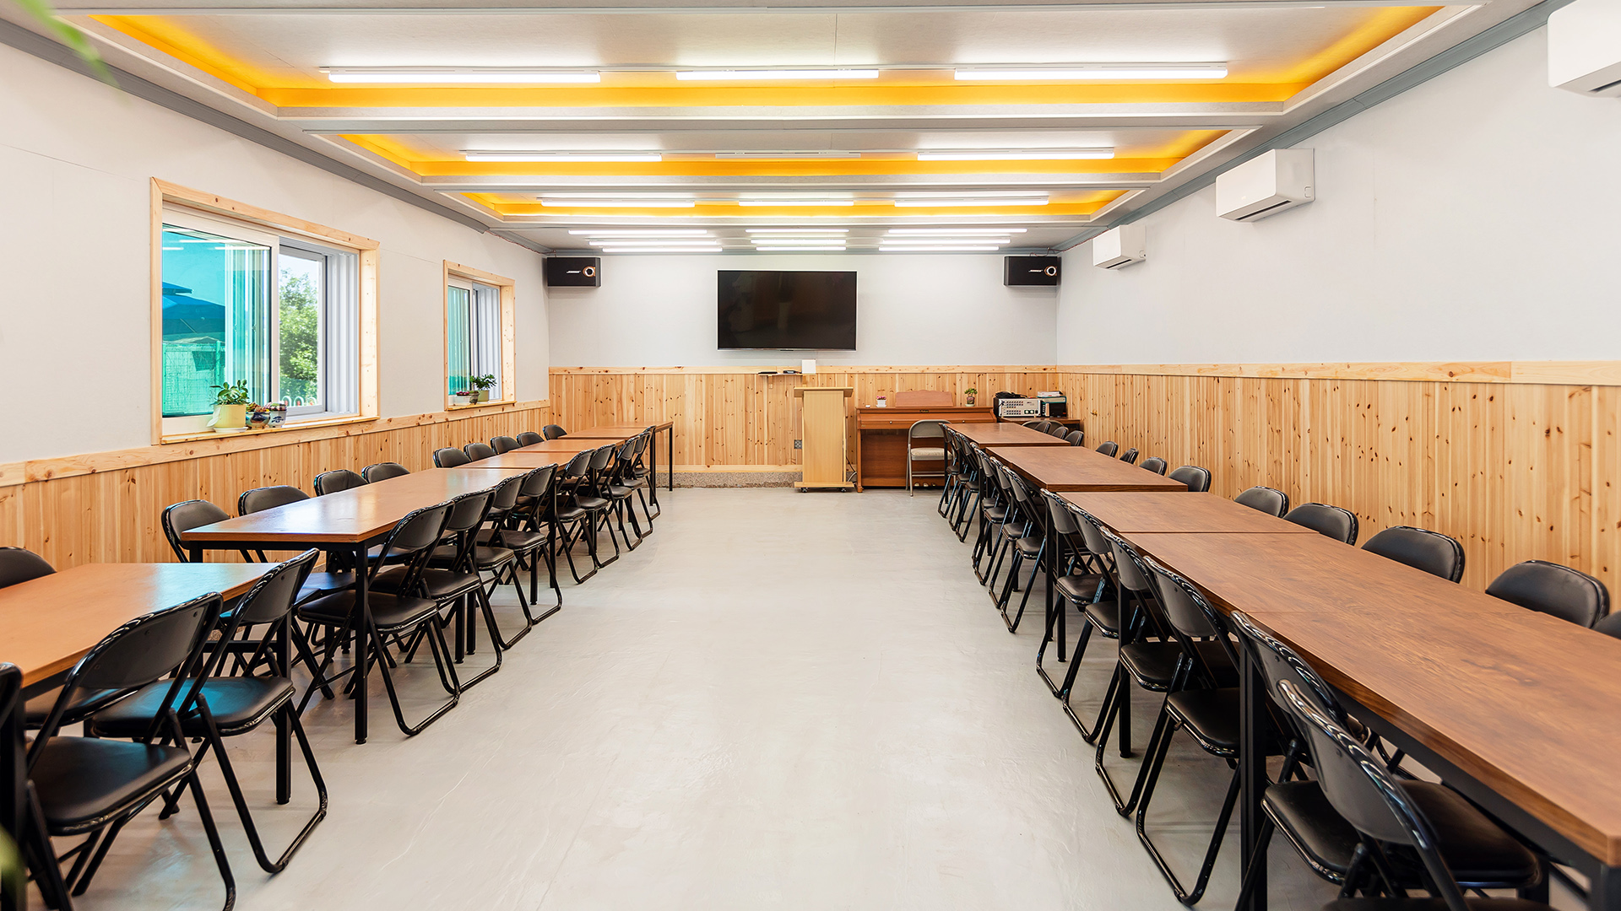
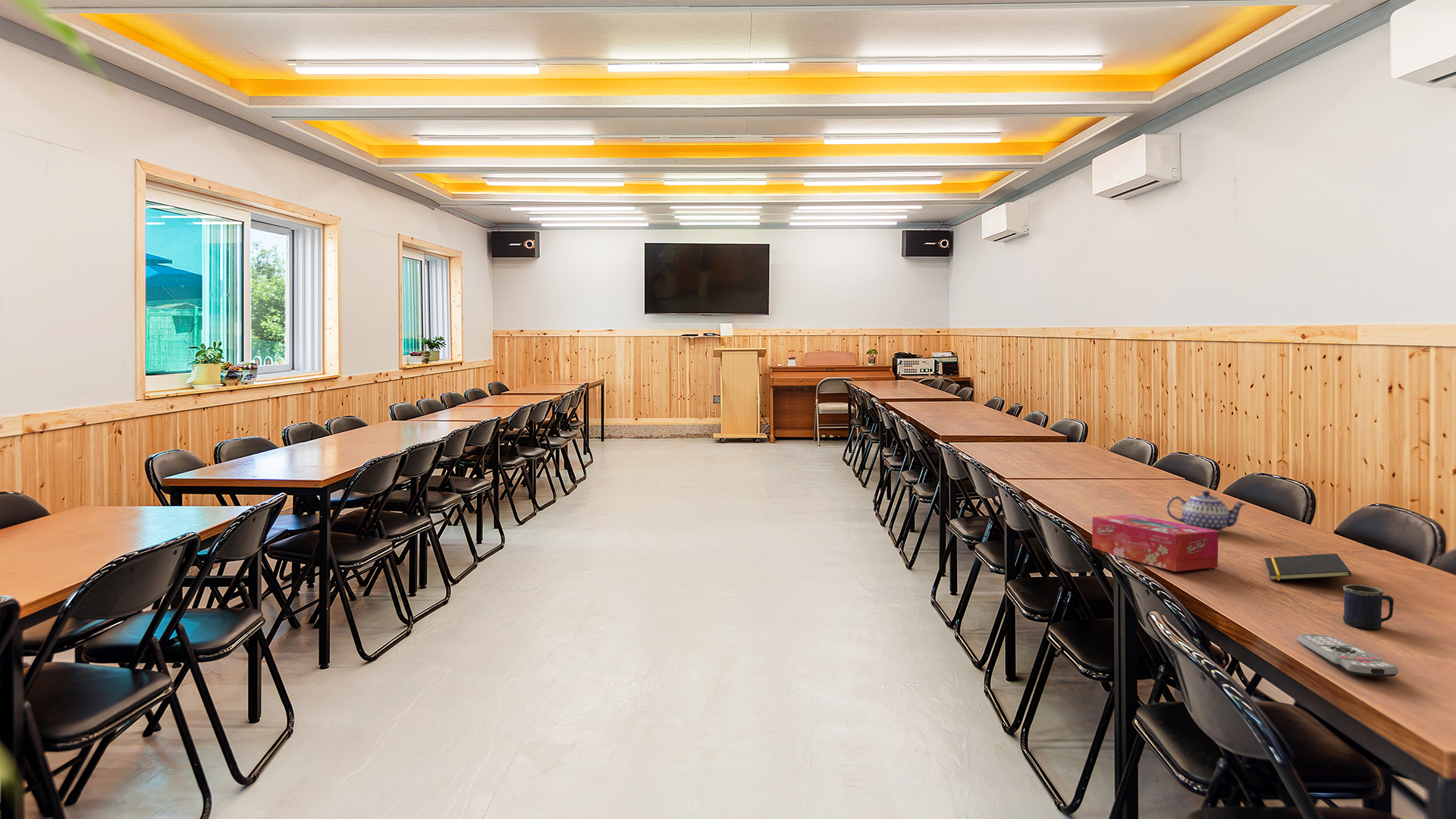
+ tissue box (1151, 541)
+ teapot (1205, 510)
+ notepad (1304, 566)
+ remote control (1341, 654)
+ mug (1369, 607)
